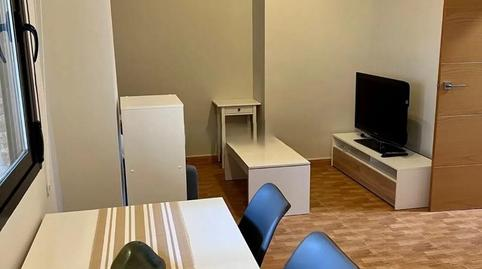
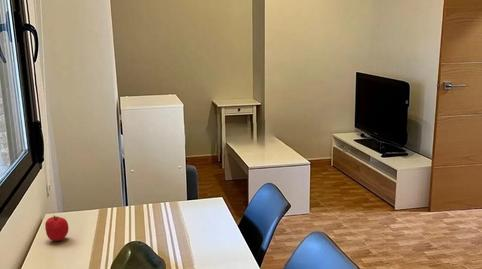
+ fruit (57, 227)
